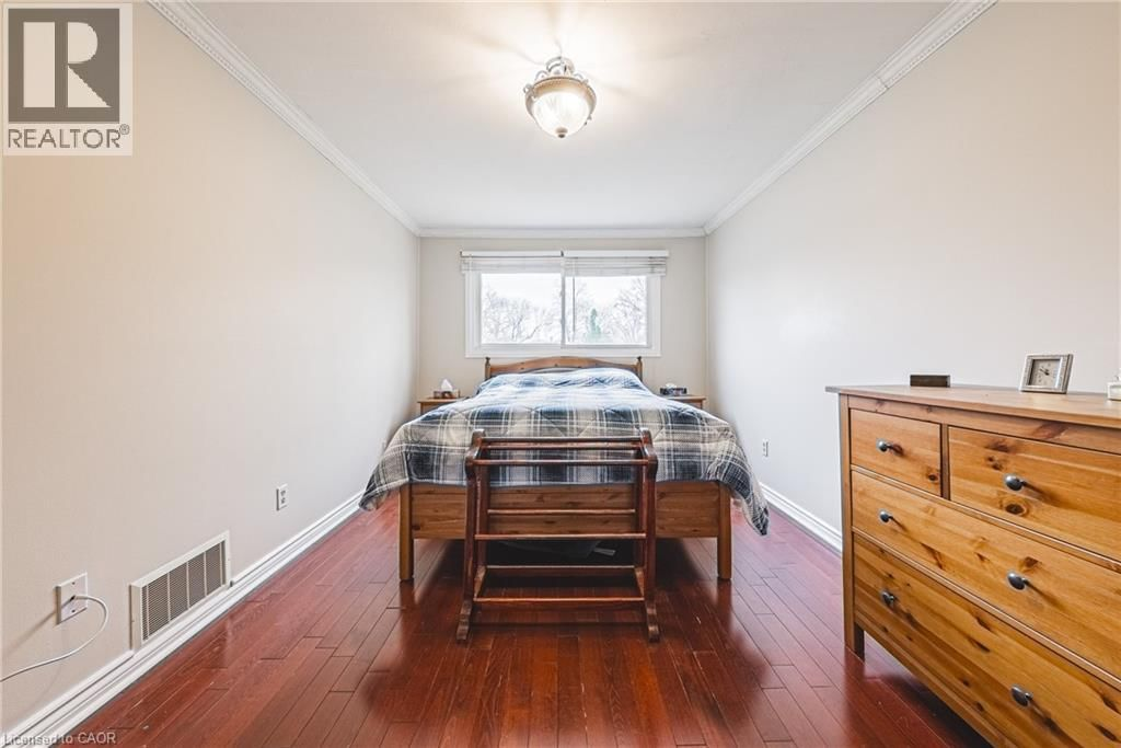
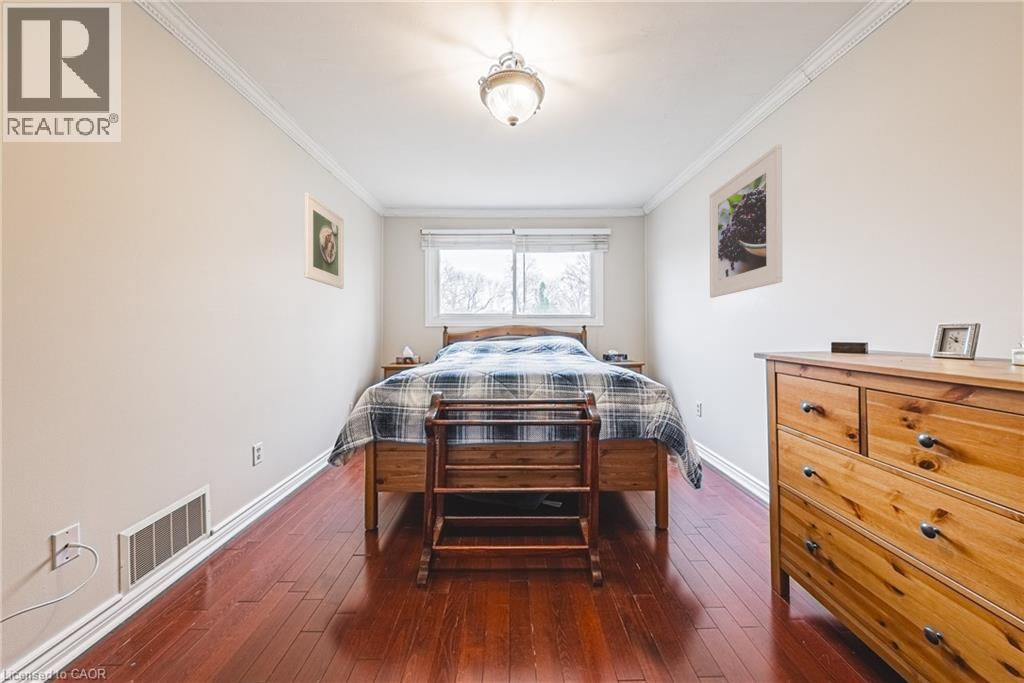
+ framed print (325, 245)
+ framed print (740, 232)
